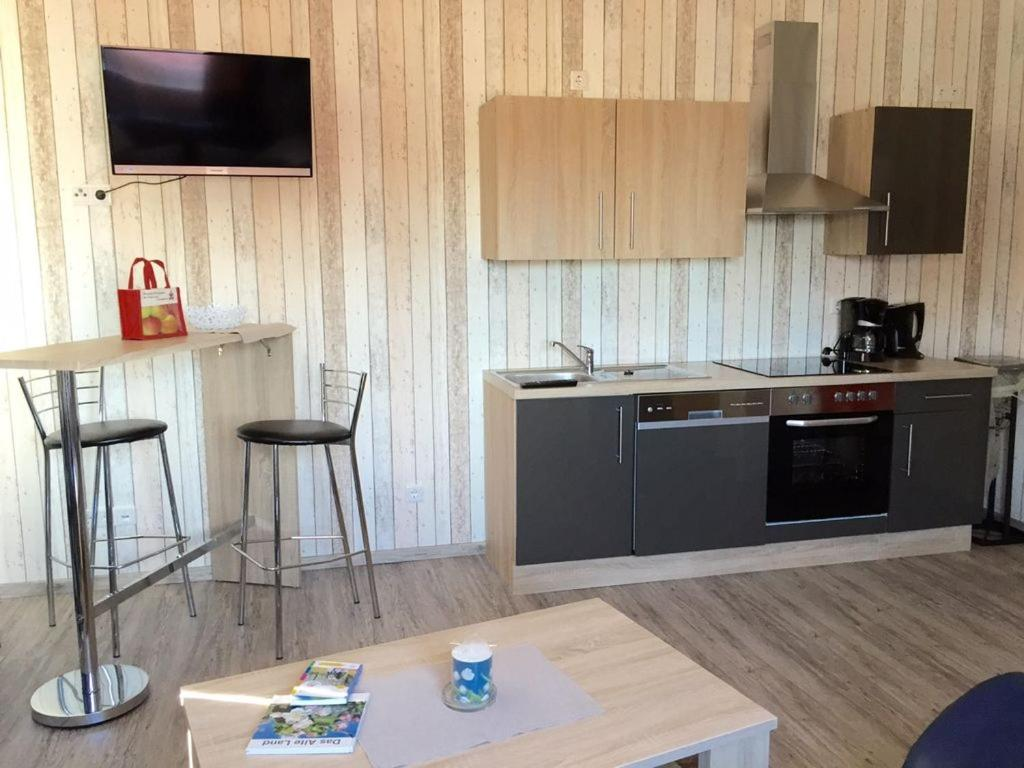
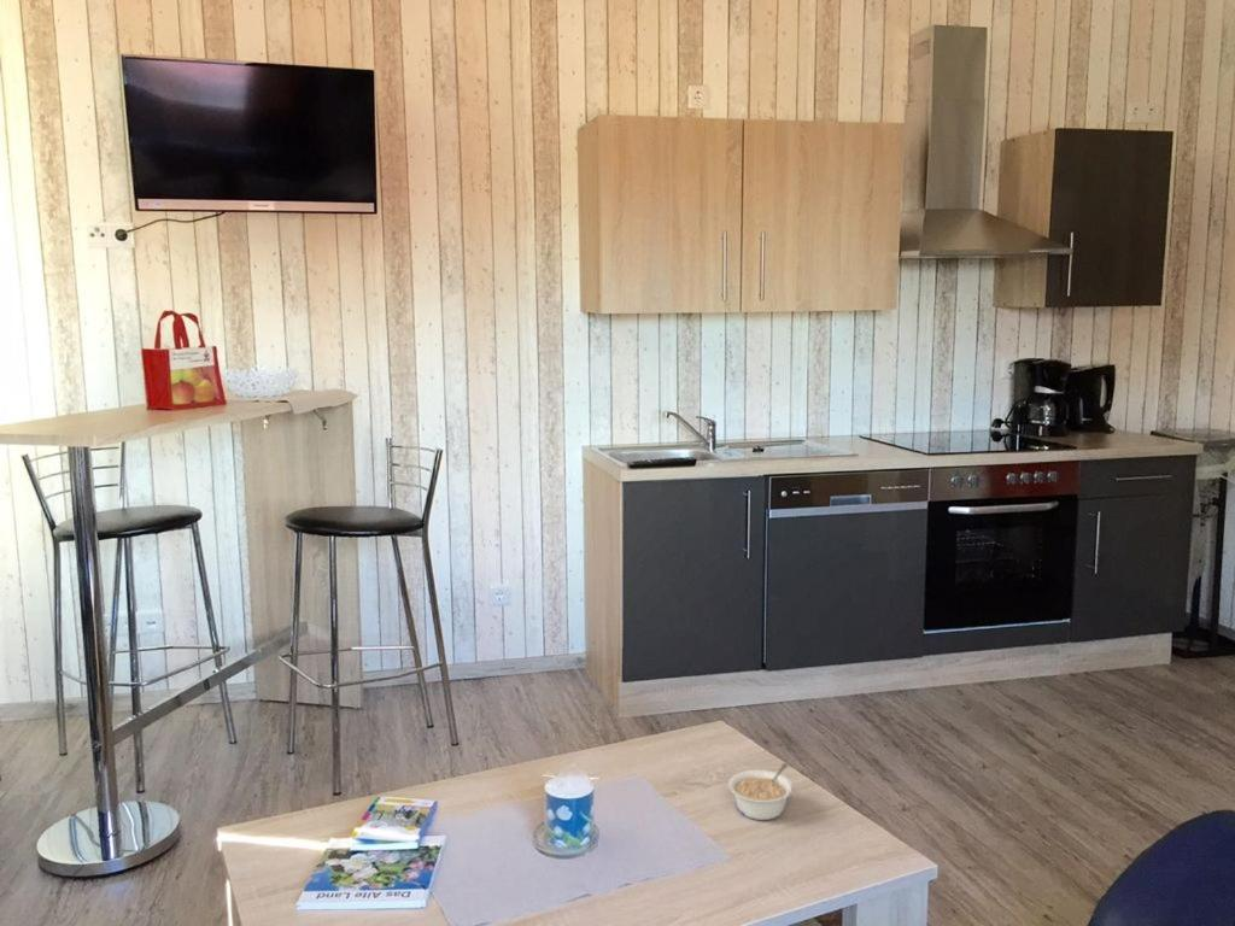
+ legume (760, 792)
